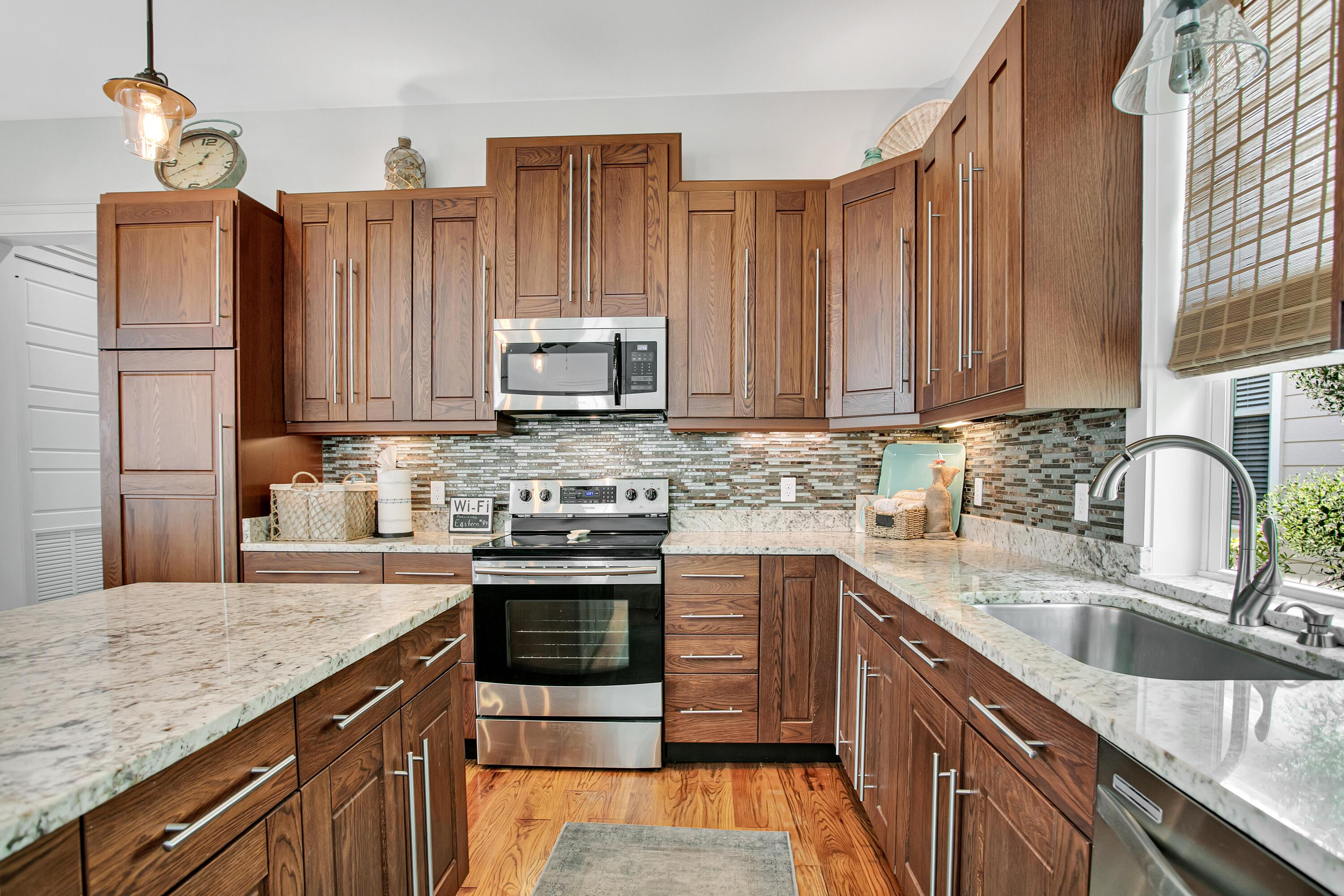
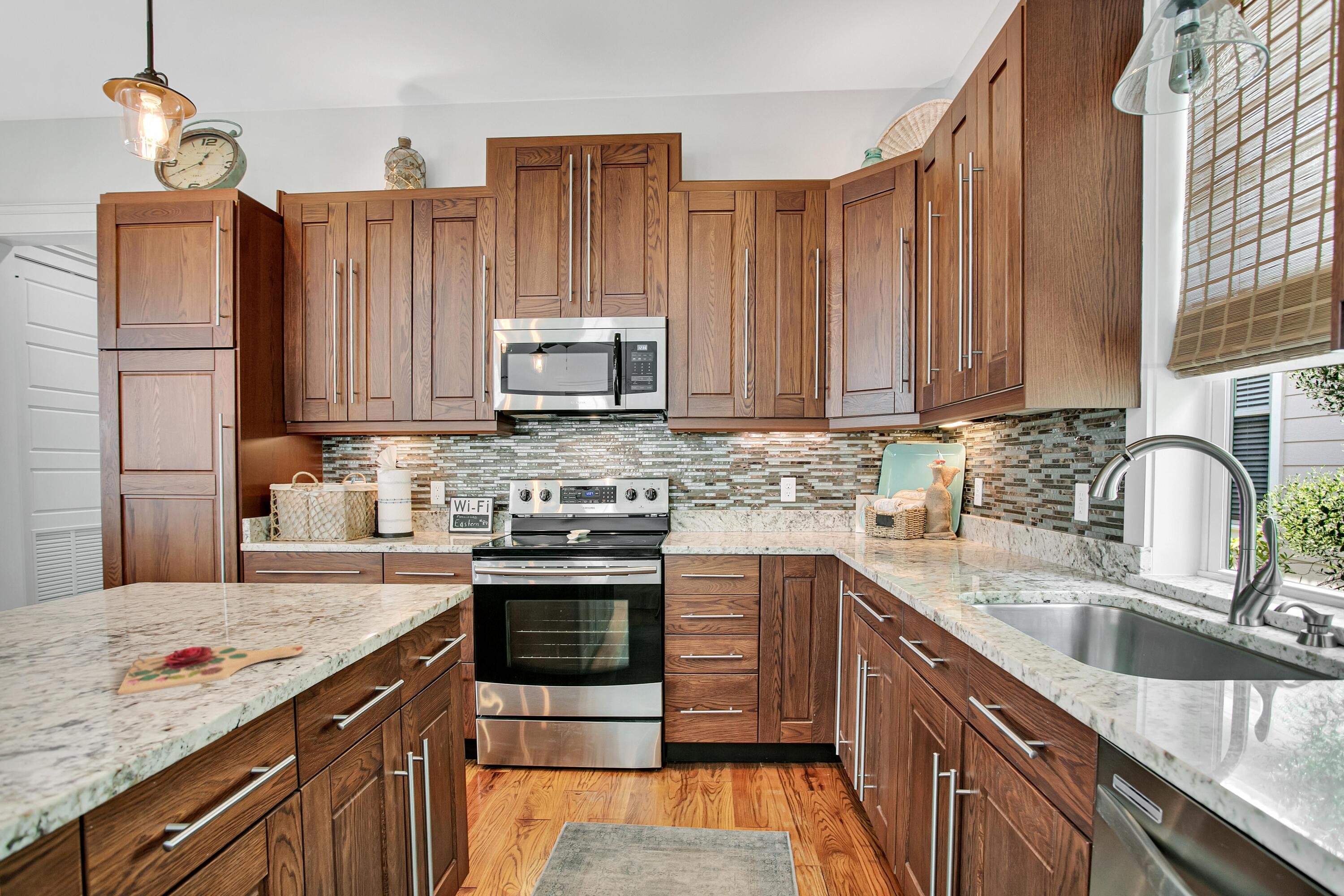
+ cutting board (220, 656)
